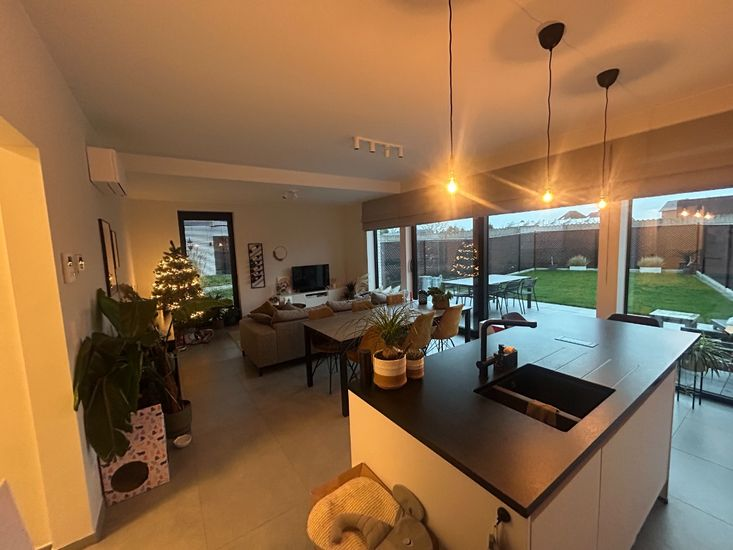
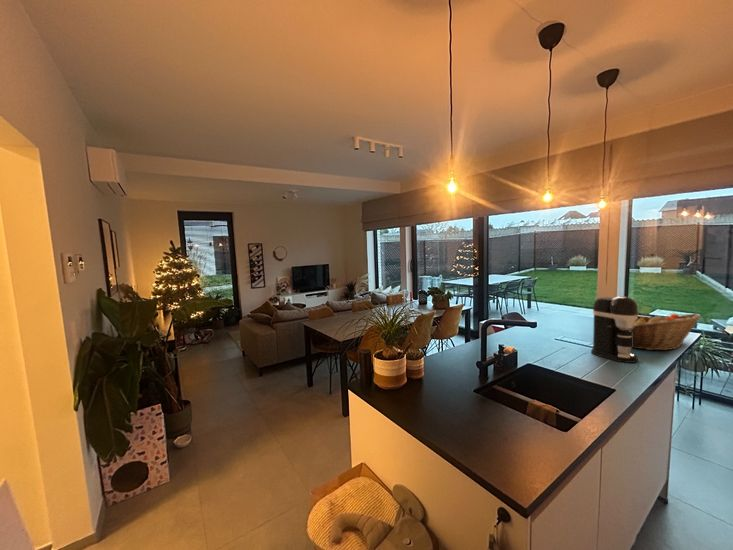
+ coffee maker (614, 326)
+ fruit basket (652, 328)
